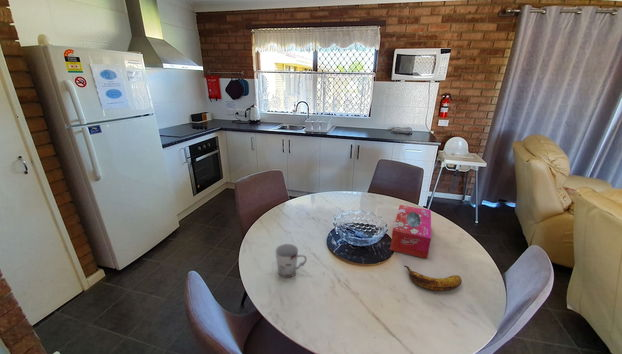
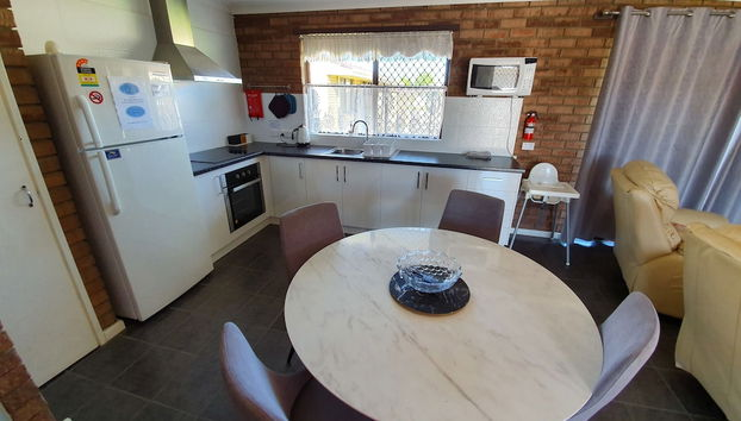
- cup (291, 261)
- tissue box (411, 228)
- banana (434, 278)
